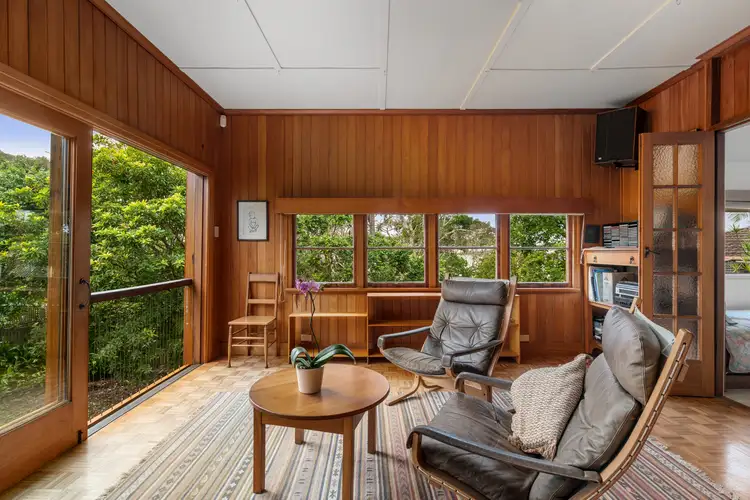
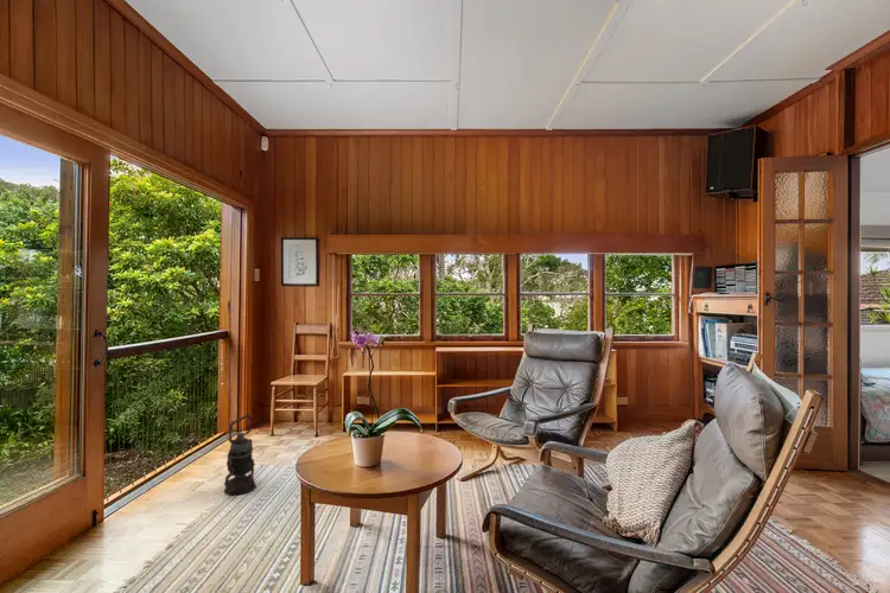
+ lantern (240, 453)
